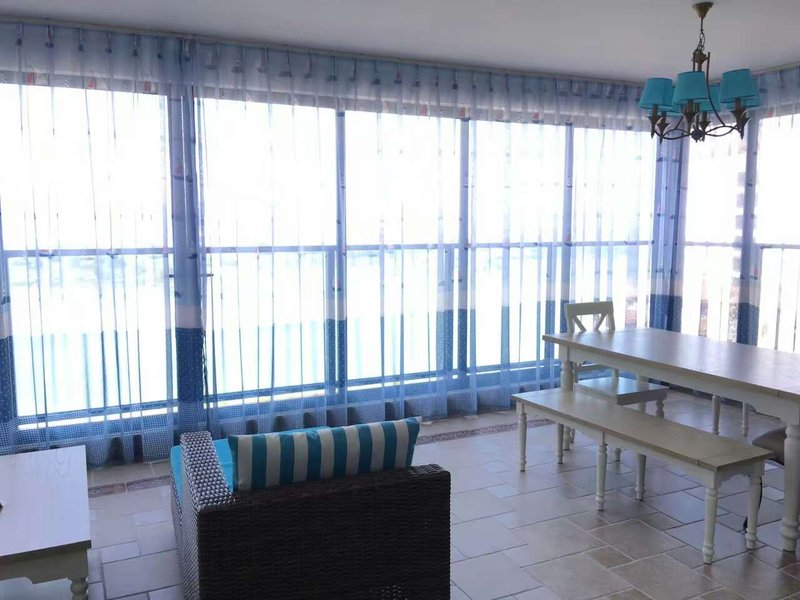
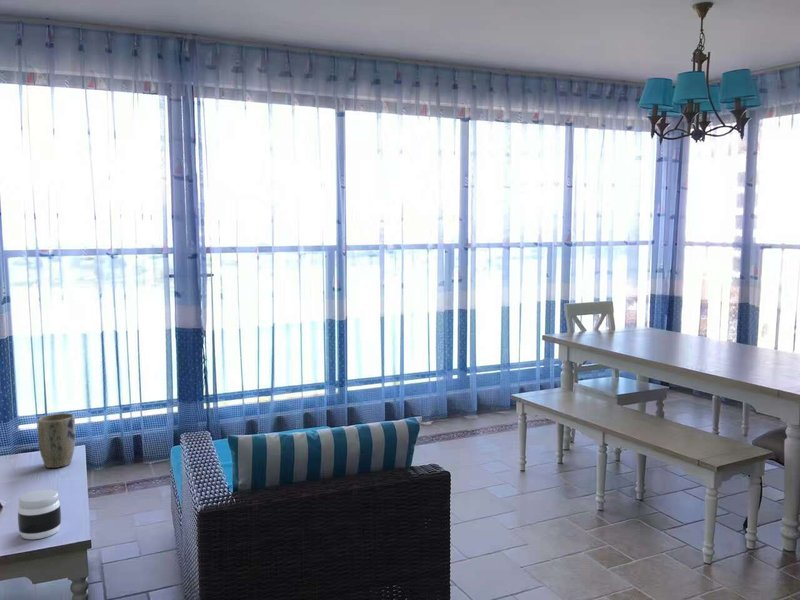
+ jar (39, 513)
+ plant pot (57, 440)
